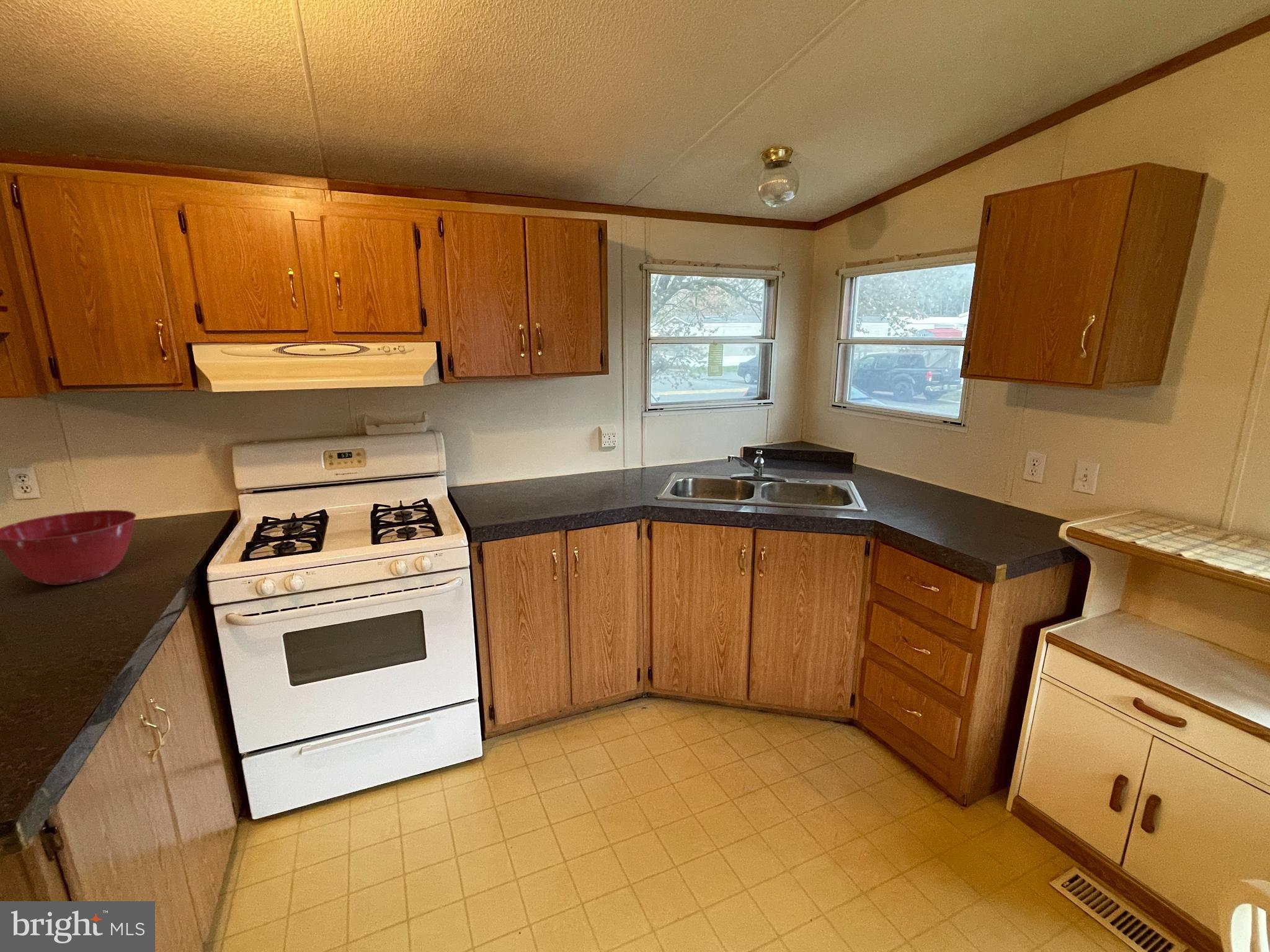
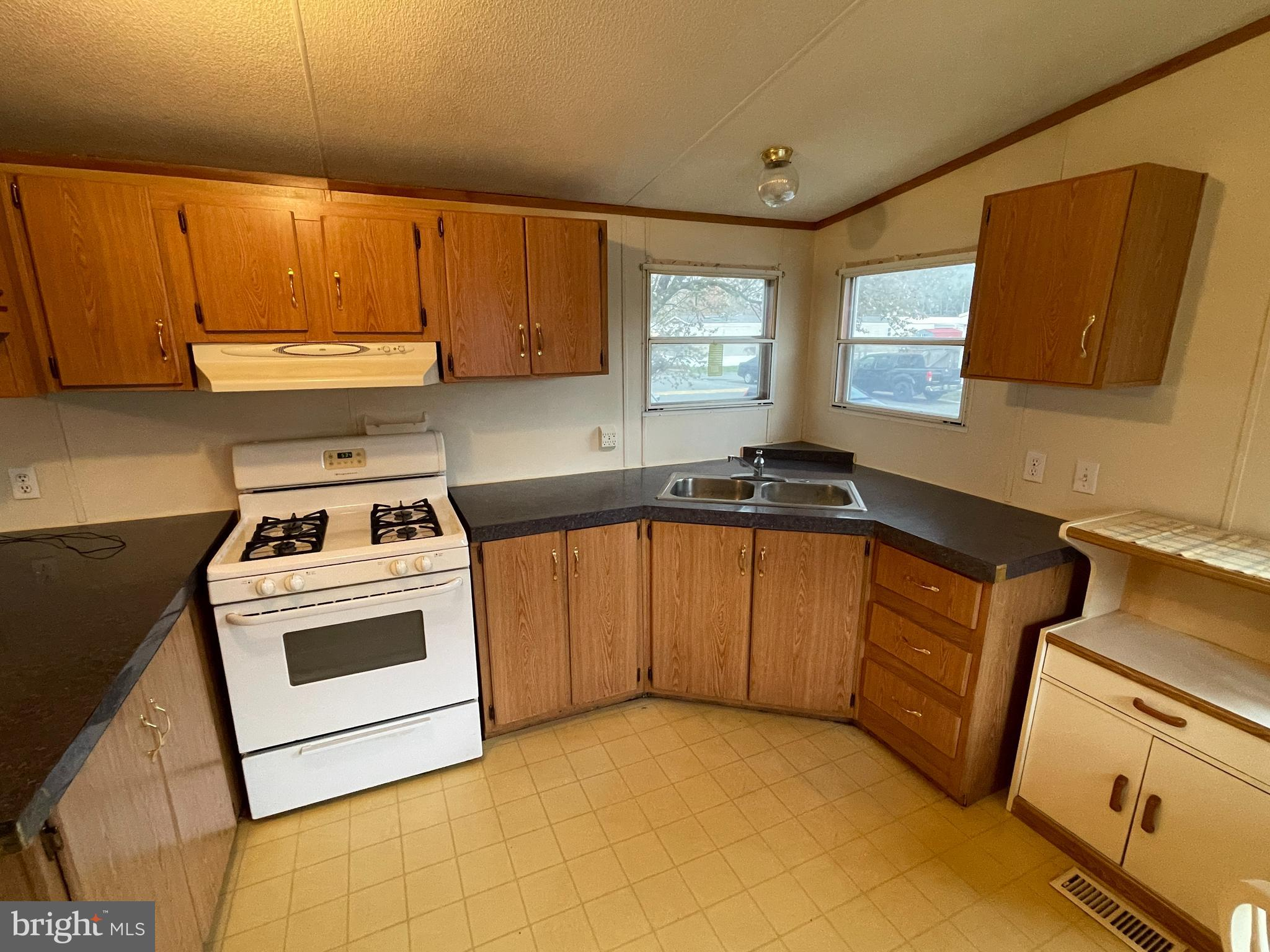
- mixing bowl (73, 549)
